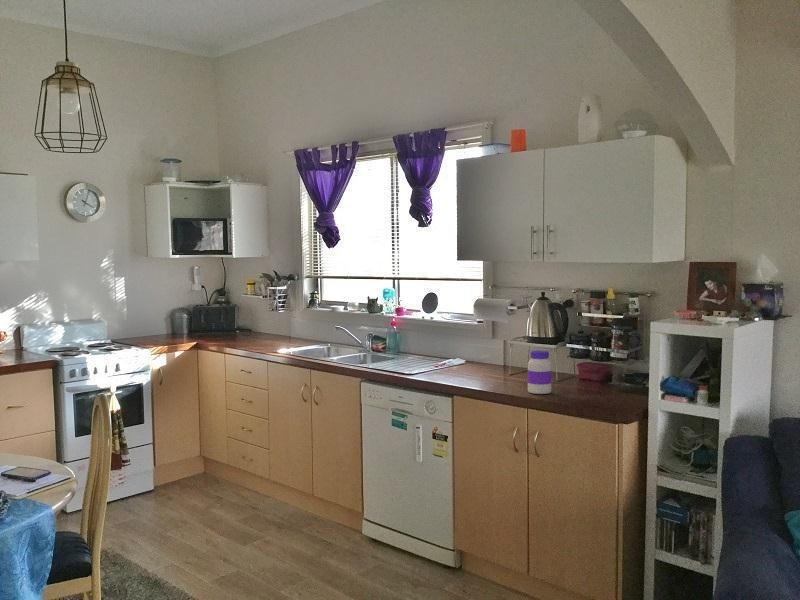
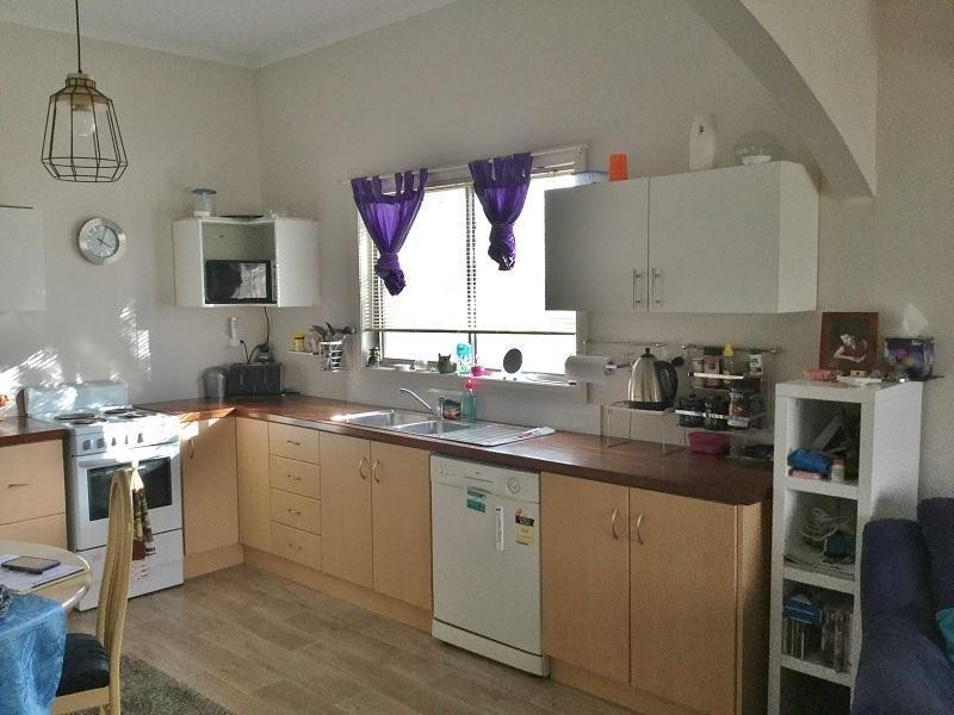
- jar (539, 371)
